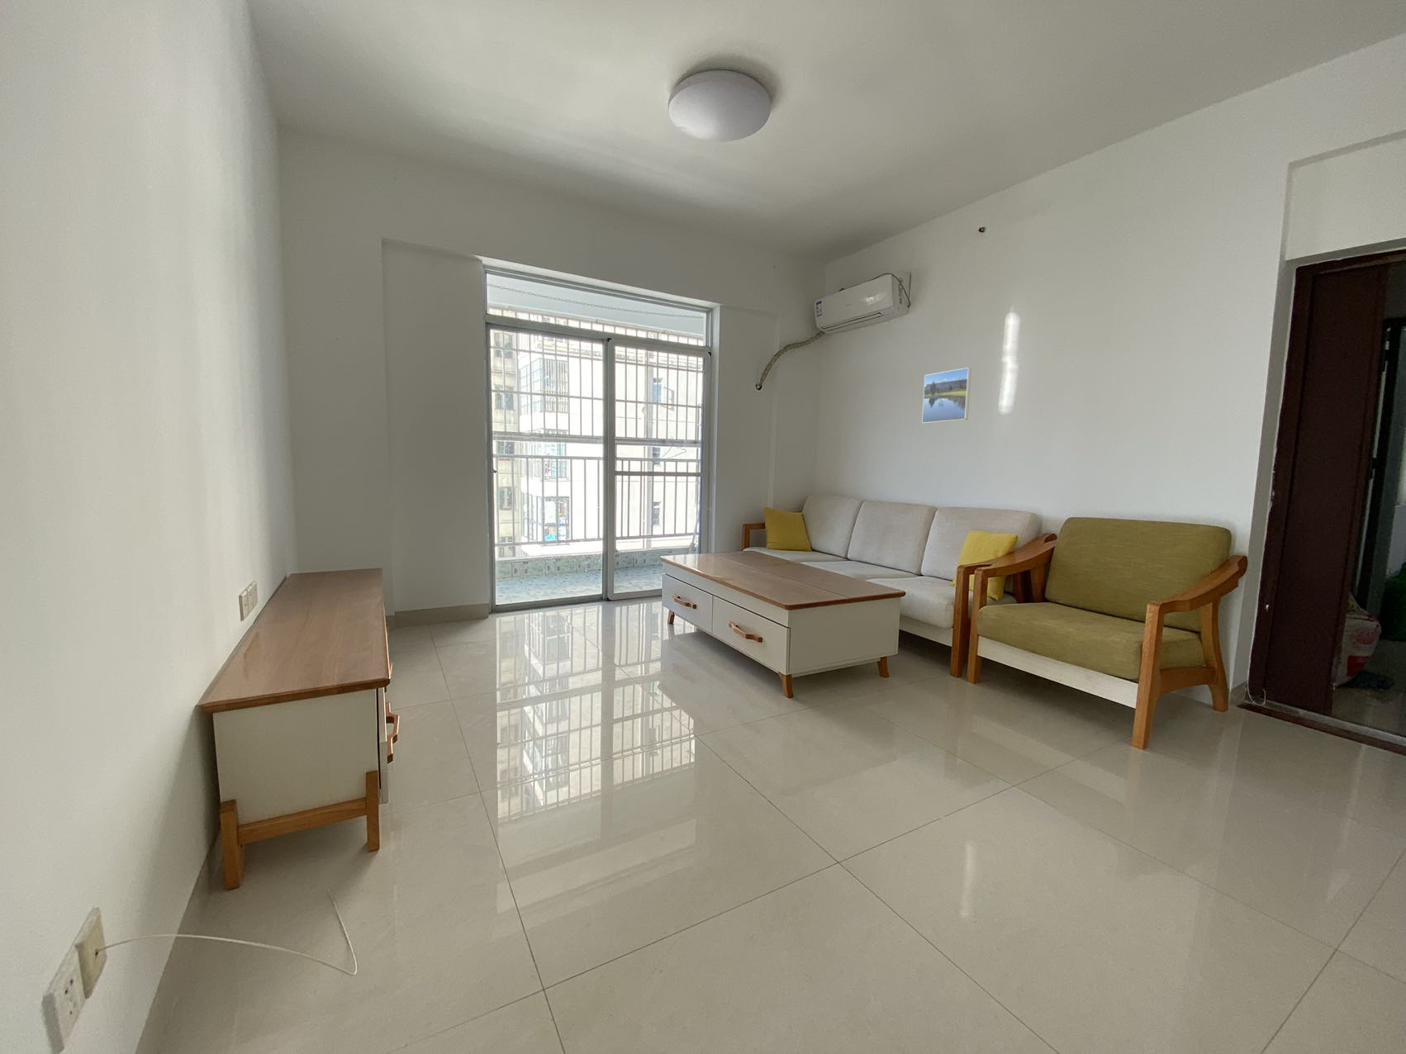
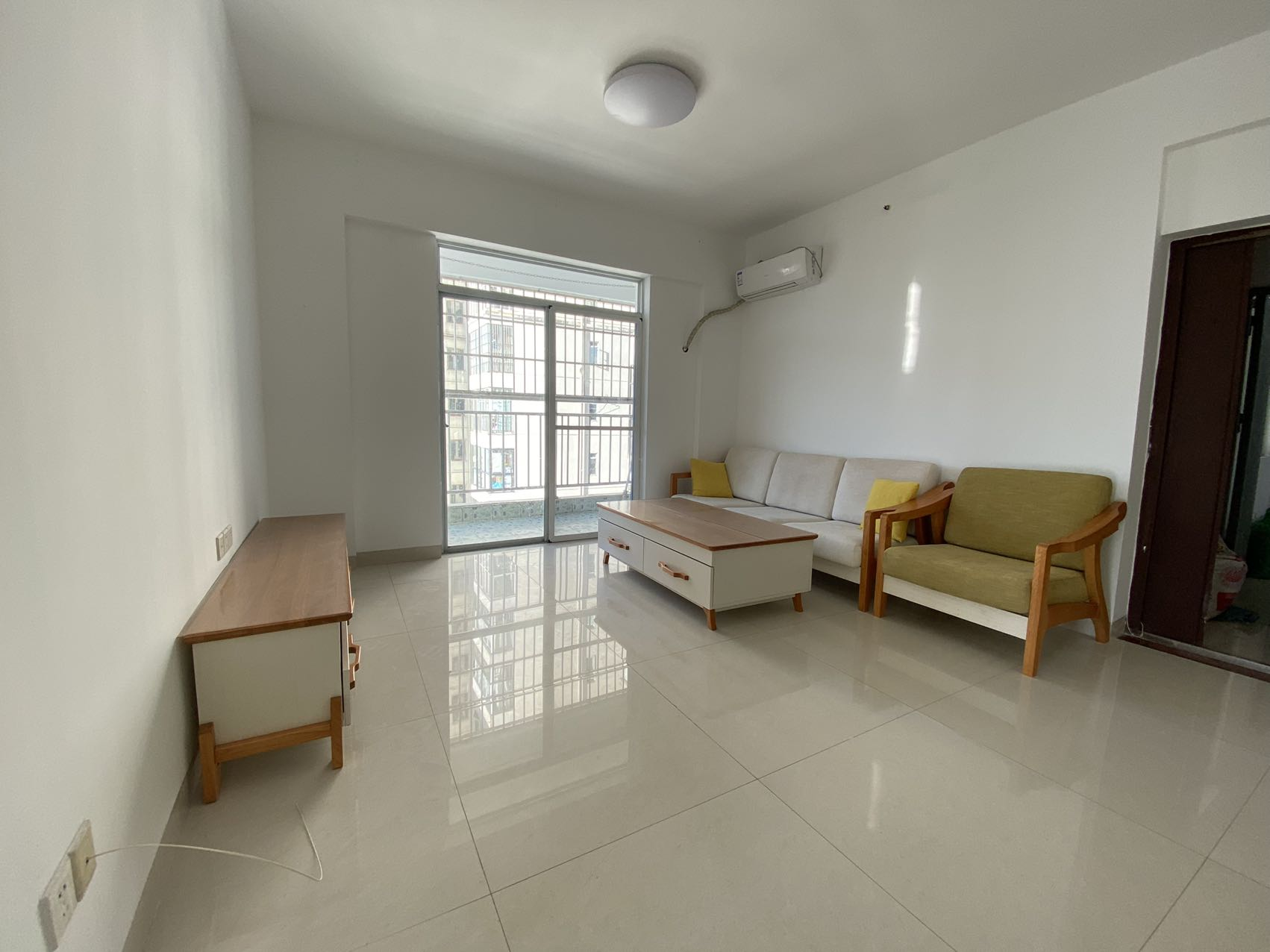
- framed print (945, 396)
